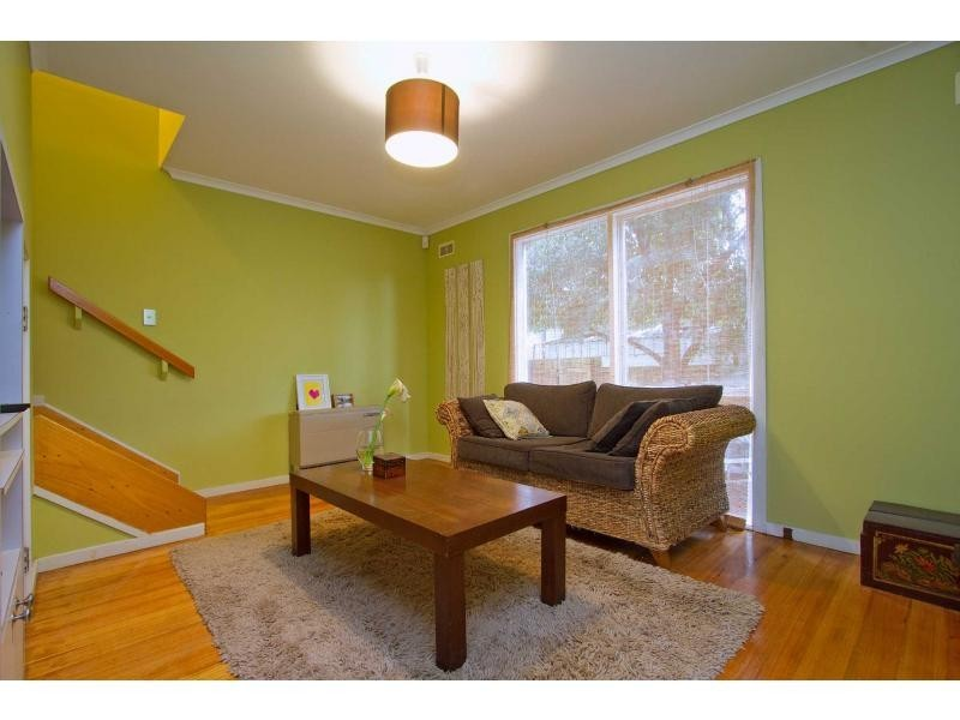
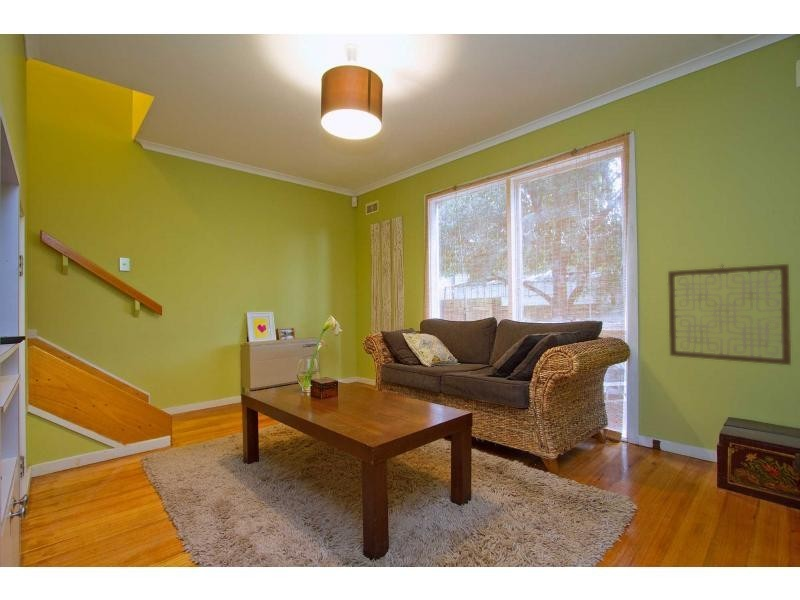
+ wall art (724, 311)
